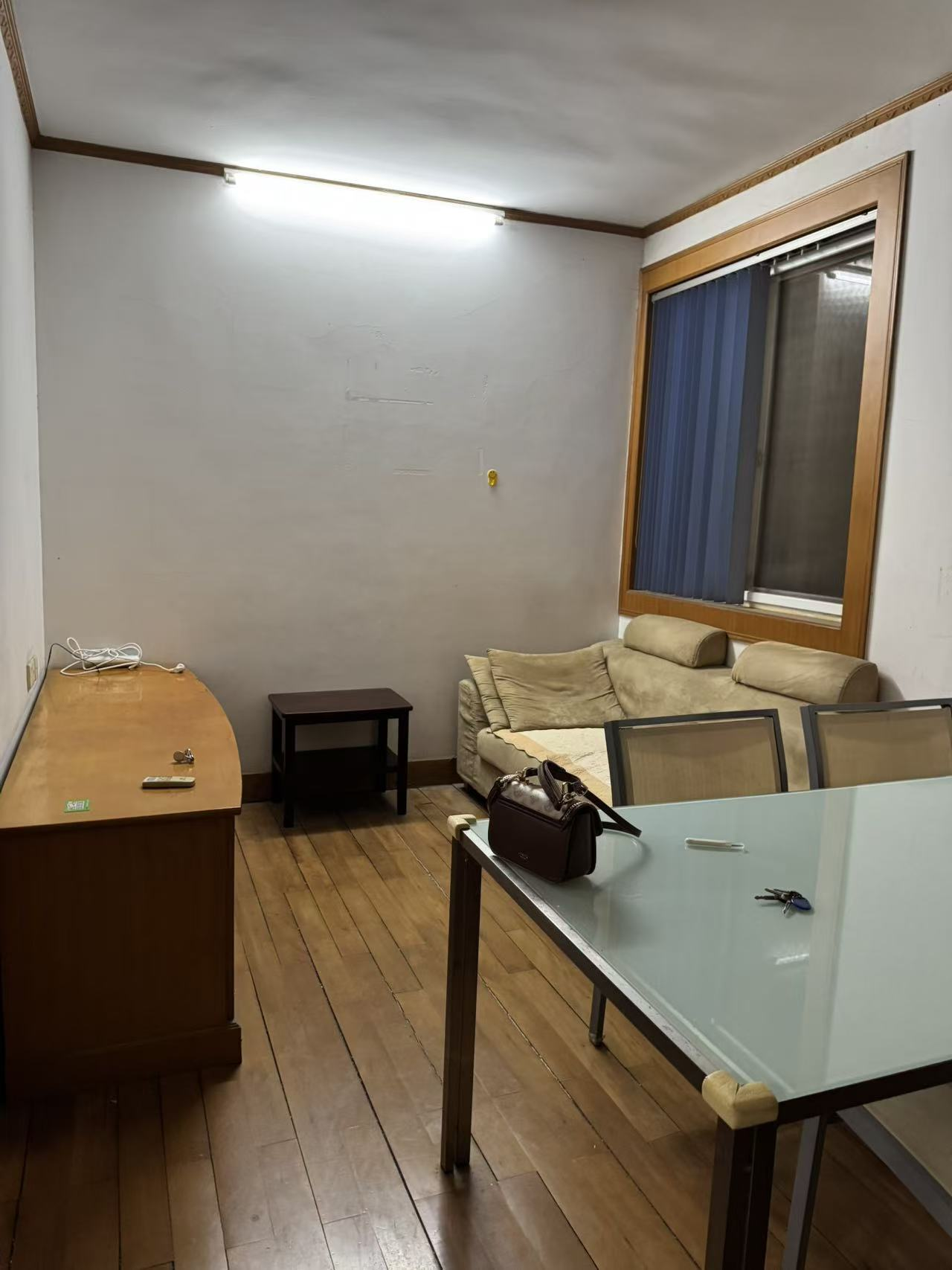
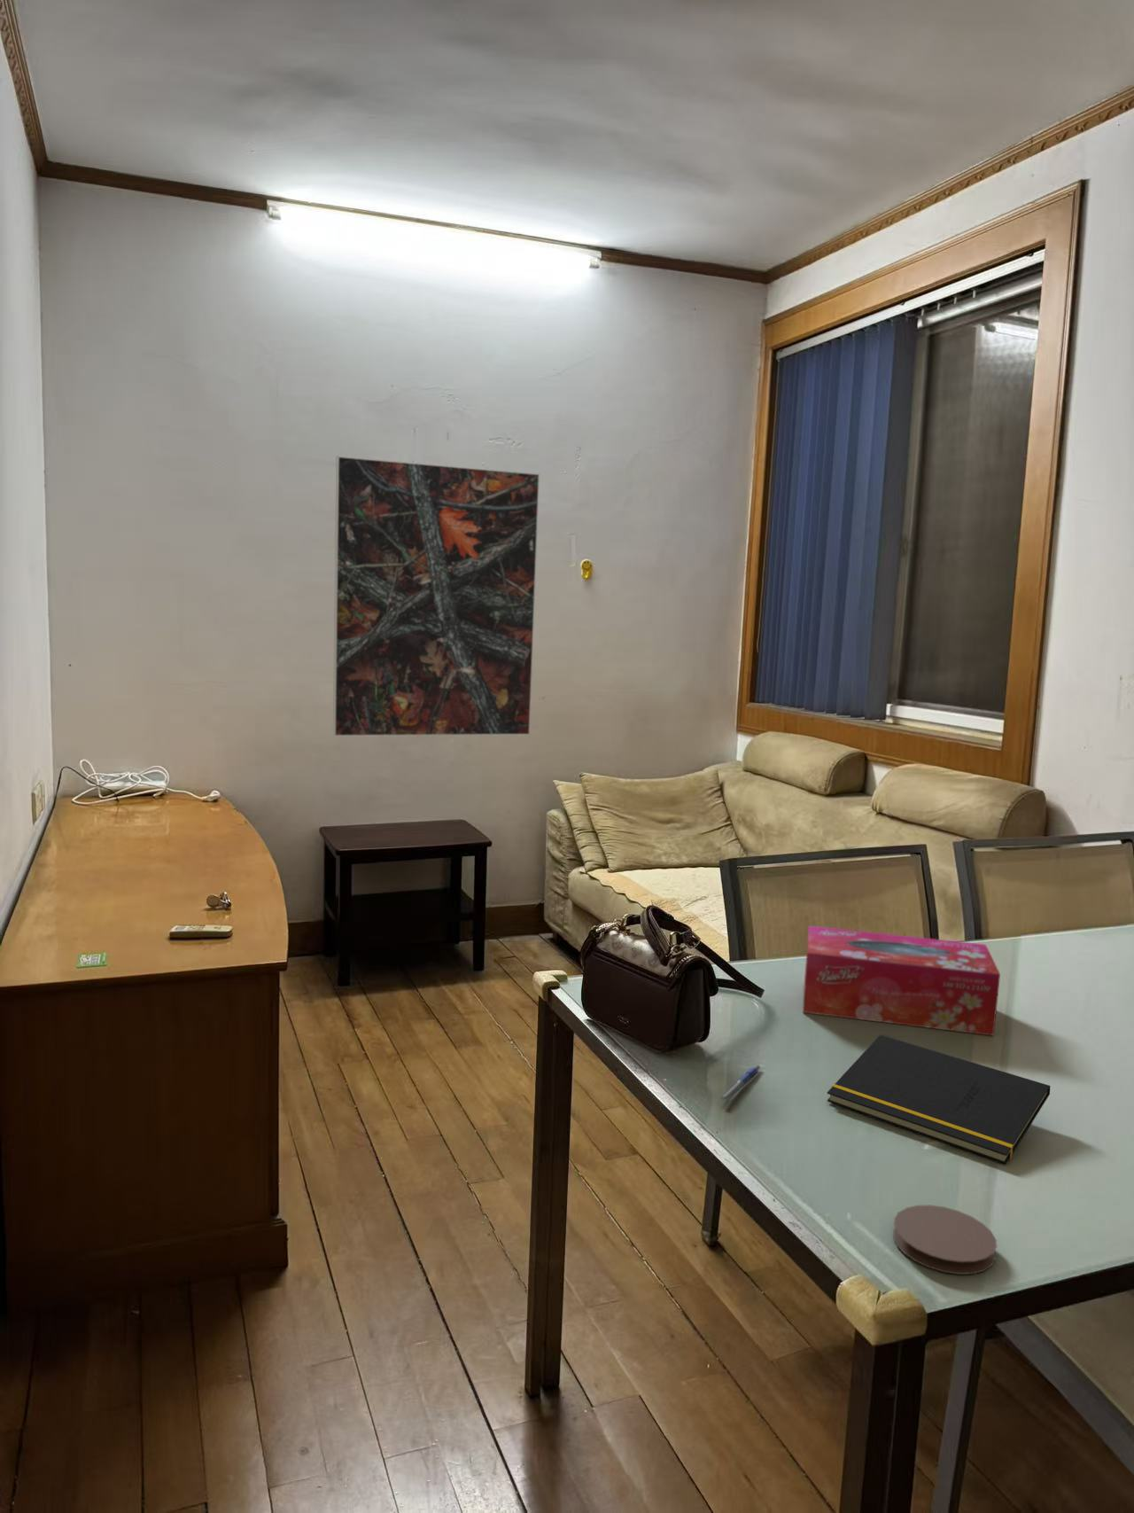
+ coaster (943, 1238)
+ notepad (937, 1092)
+ tissue box (896, 978)
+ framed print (437, 603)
+ pen (740, 1082)
